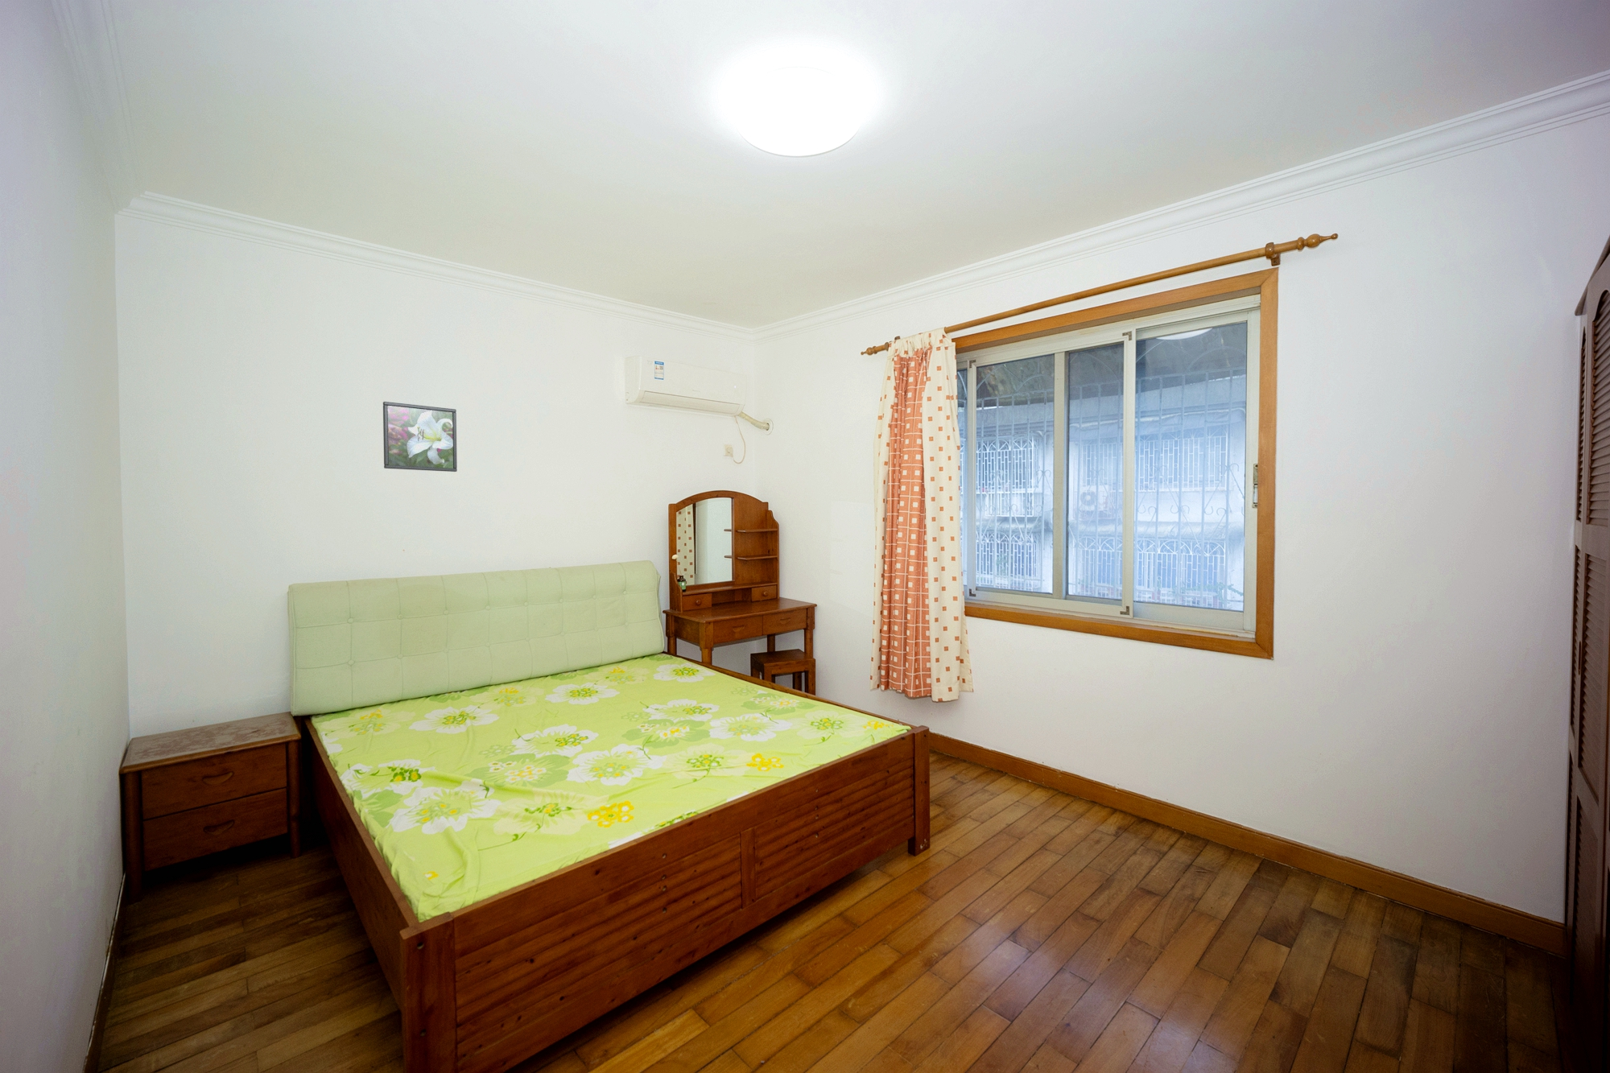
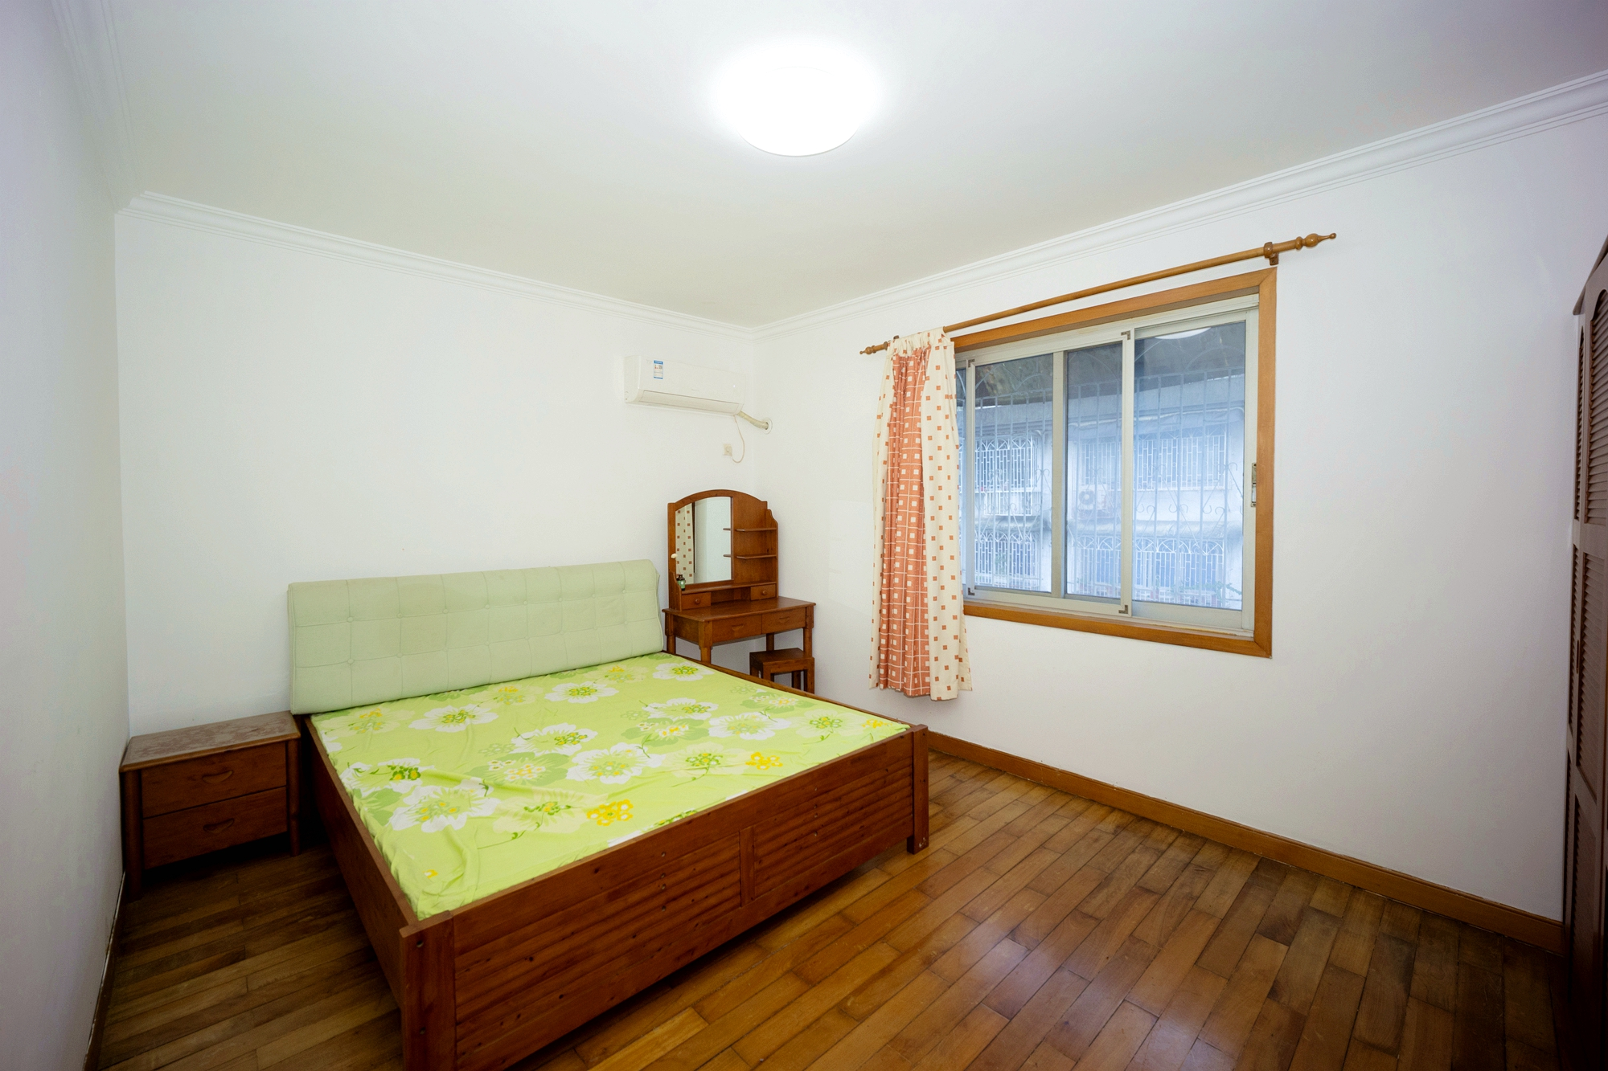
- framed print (421, 438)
